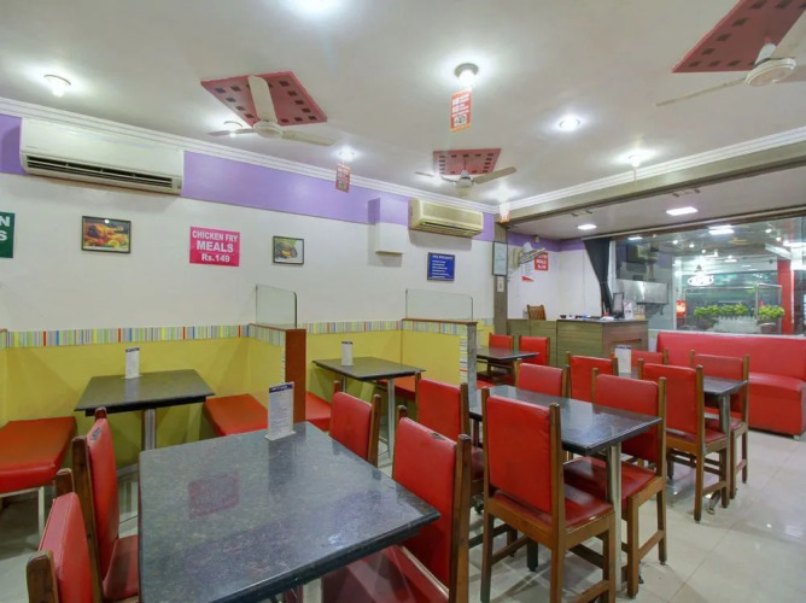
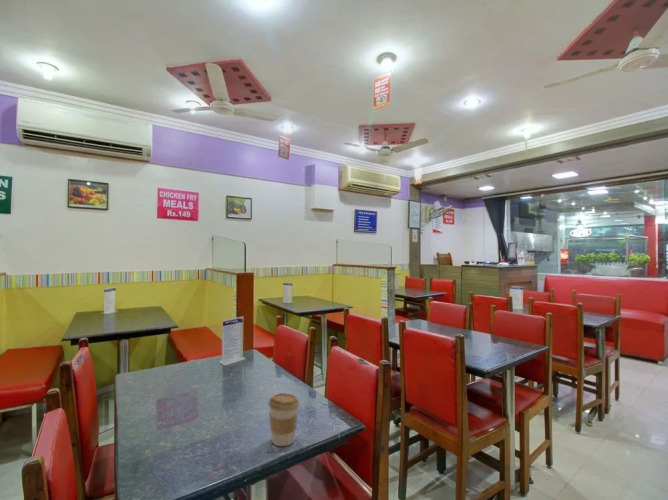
+ coffee cup (283, 417)
